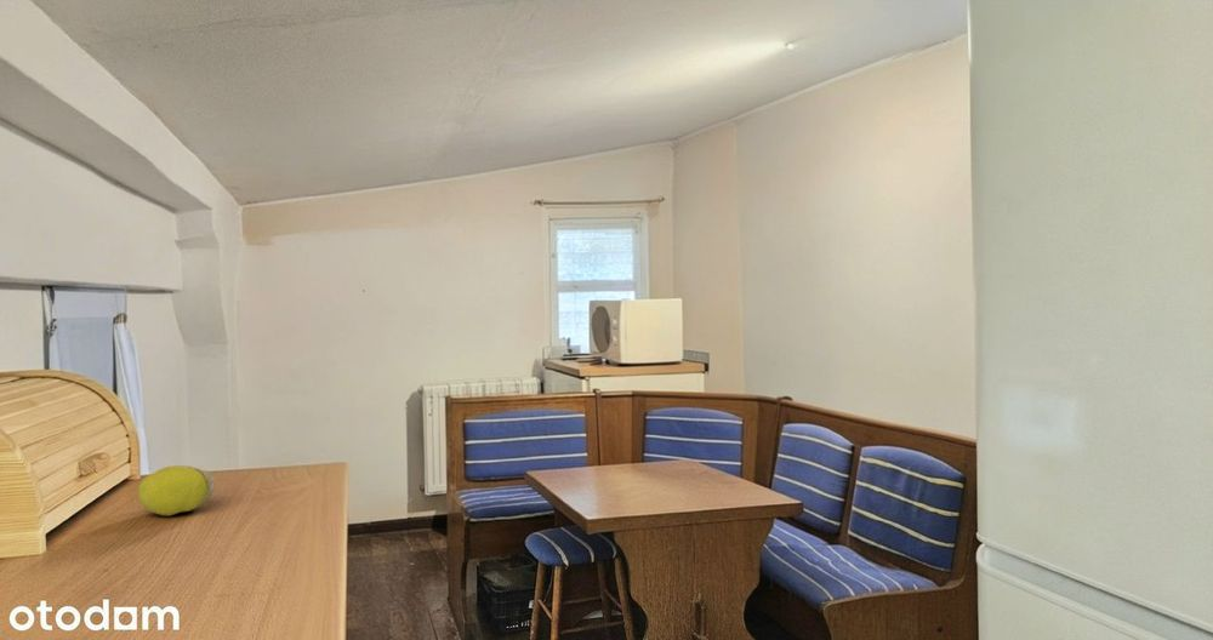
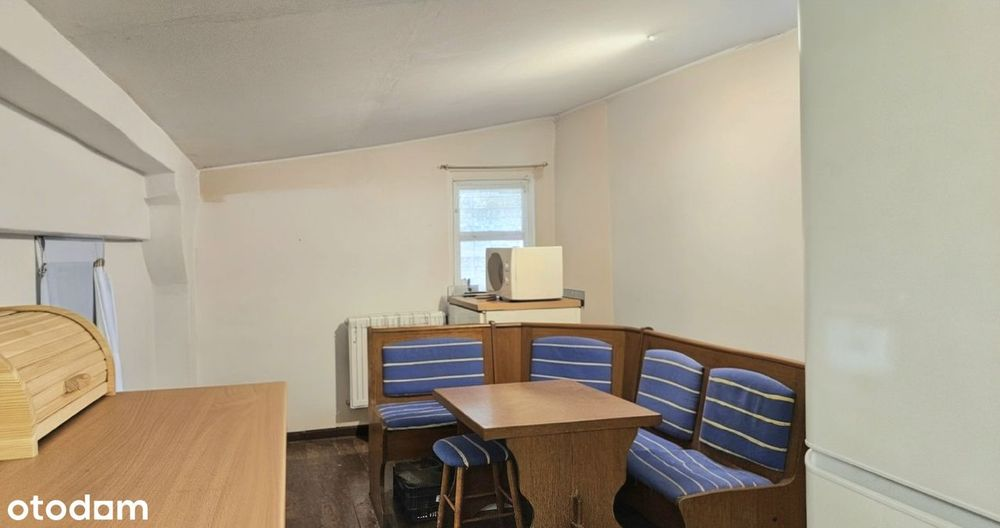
- fruit (177, 487)
